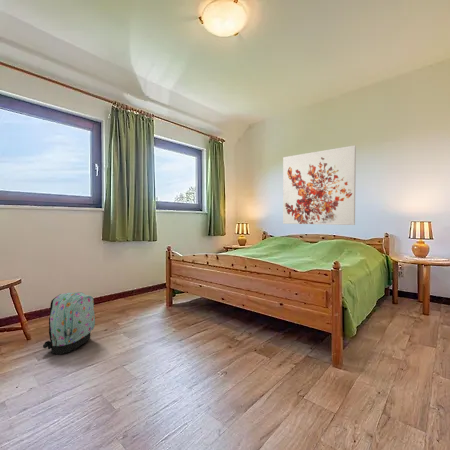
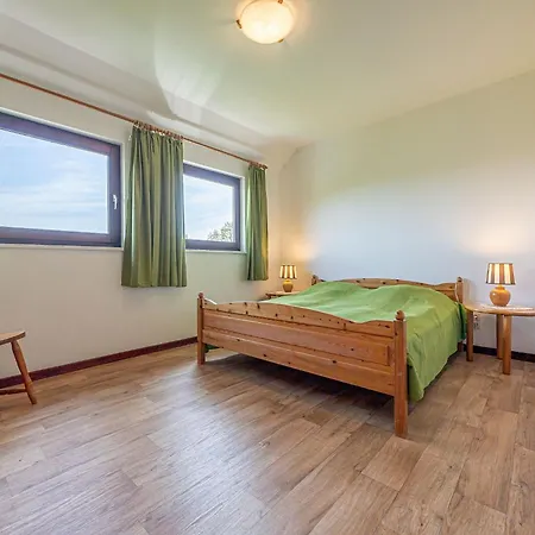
- wall art (316, 188)
- backpack (72, 318)
